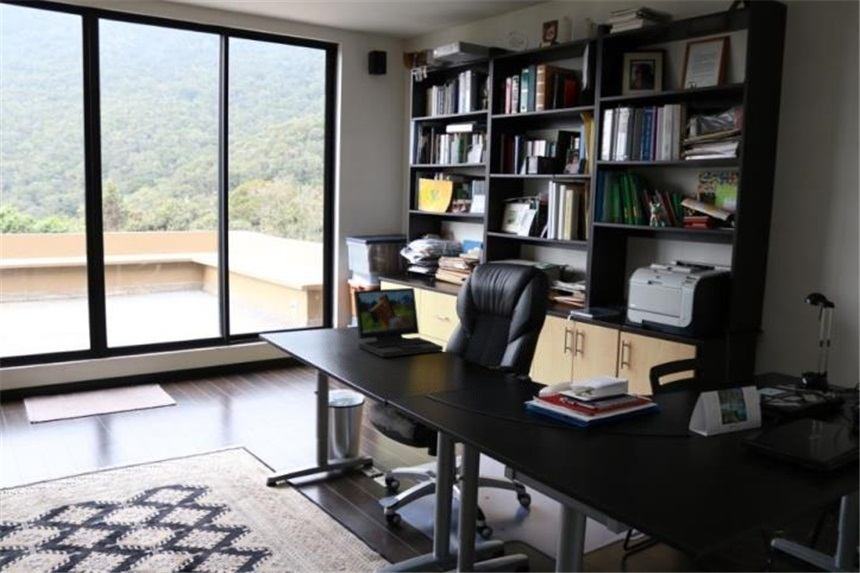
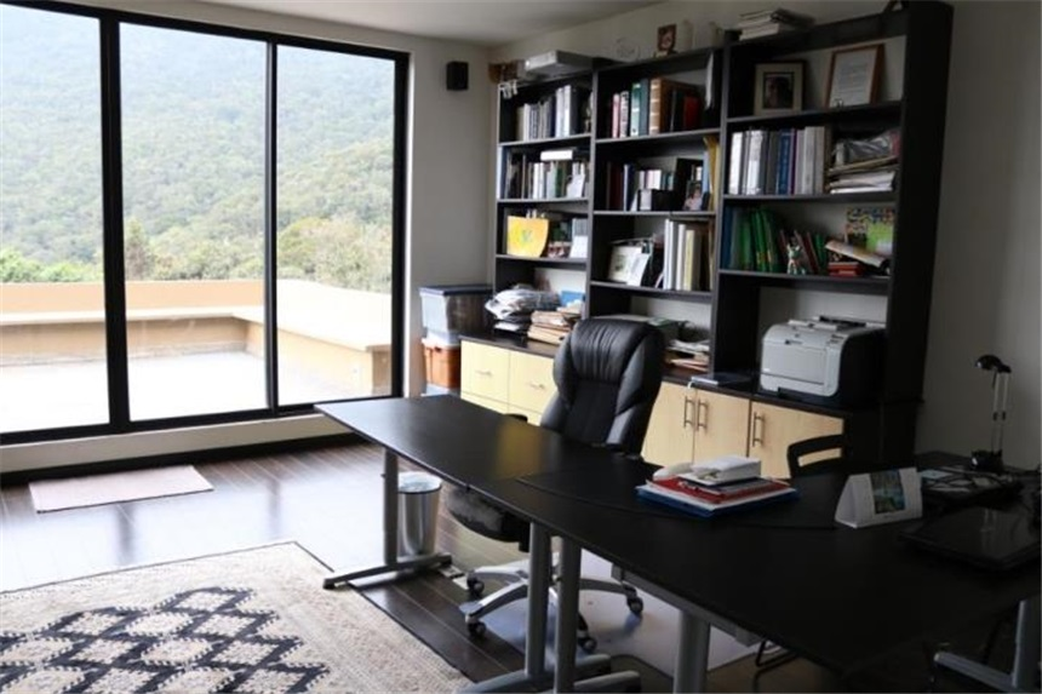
- laptop (398, 320)
